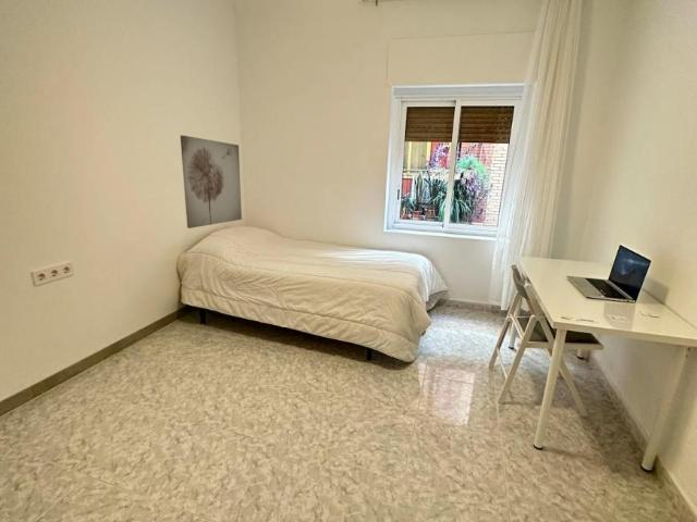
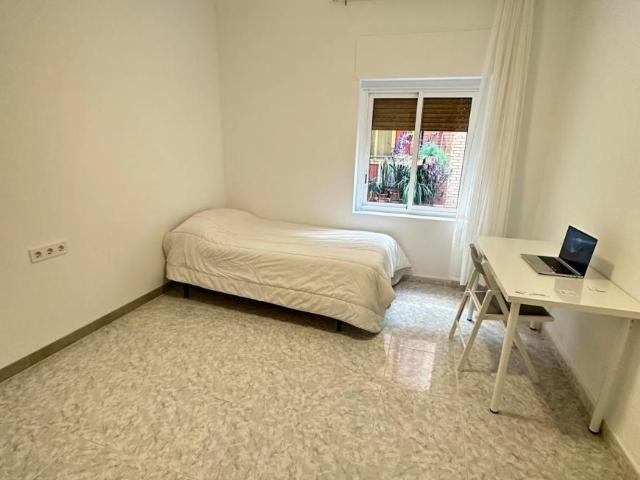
- wall art (215, 183)
